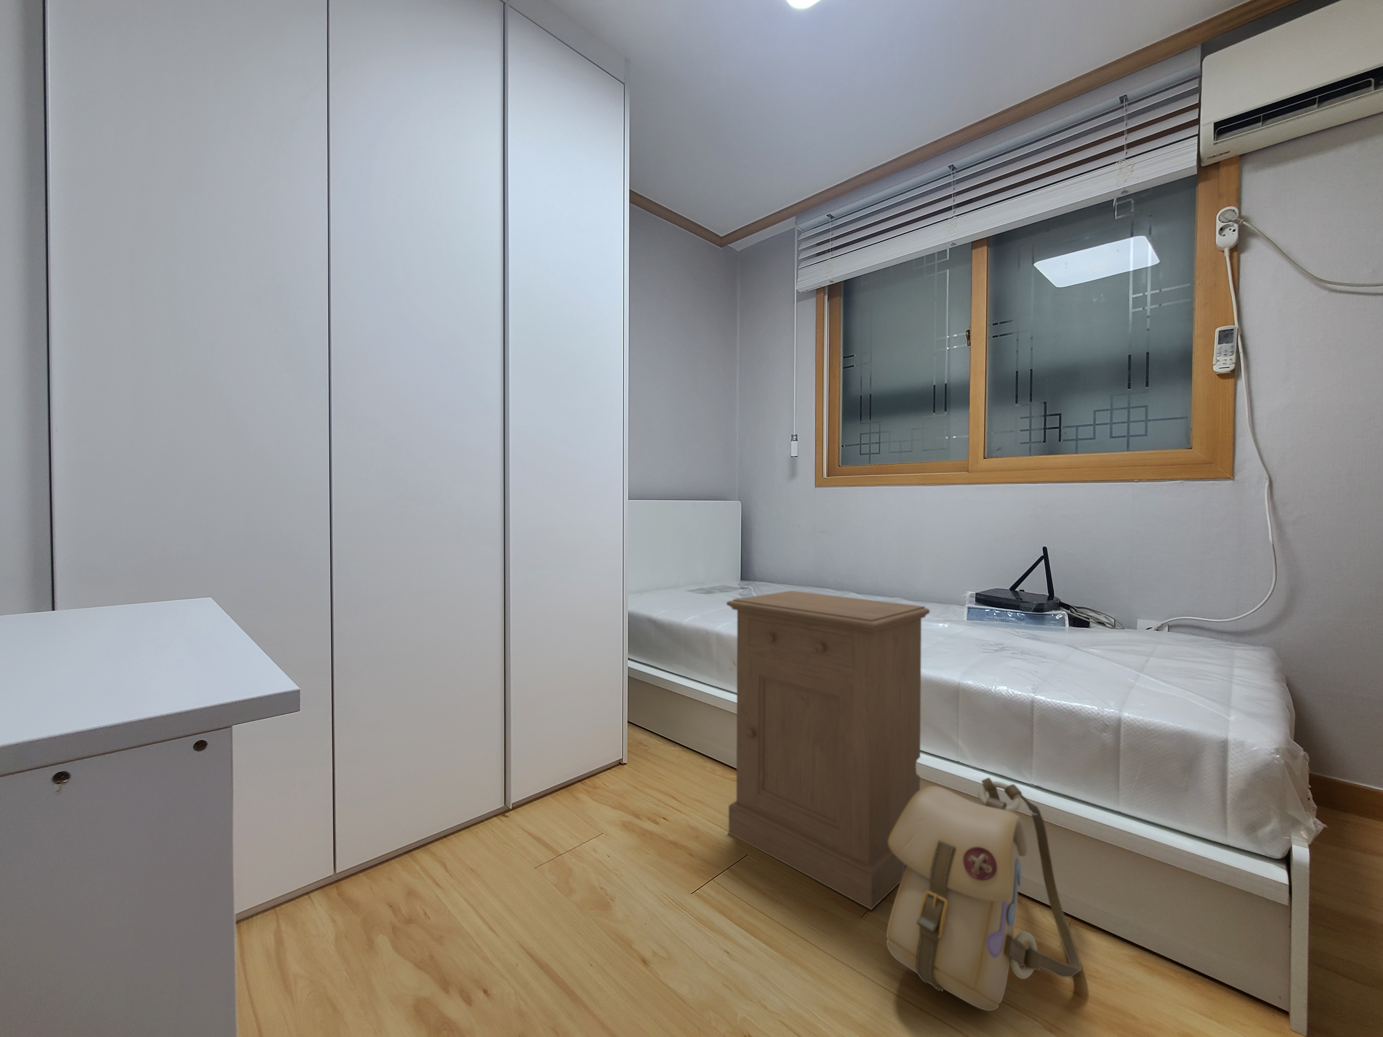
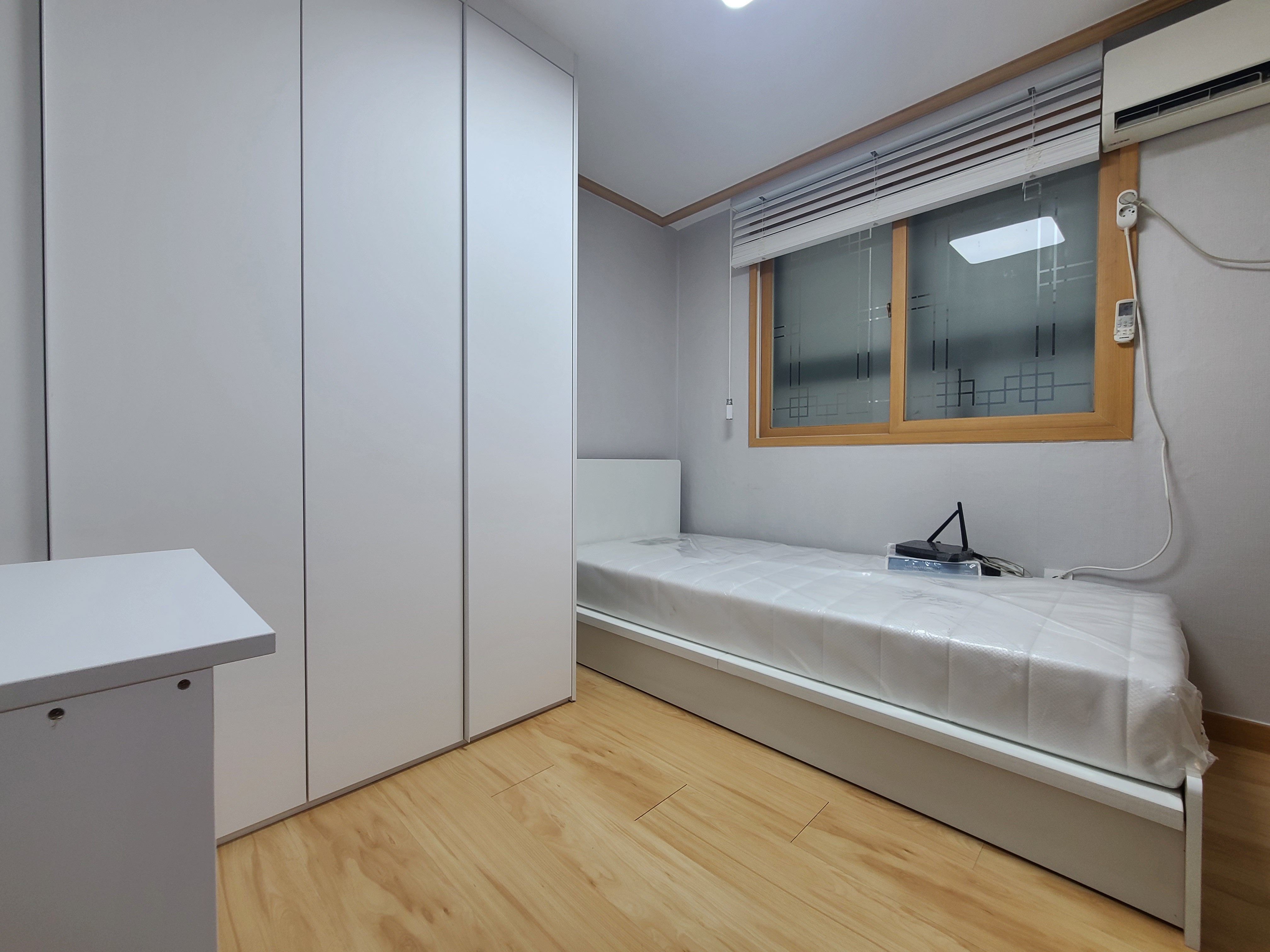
- backpack (982, 875)
- cabinet (823, 724)
